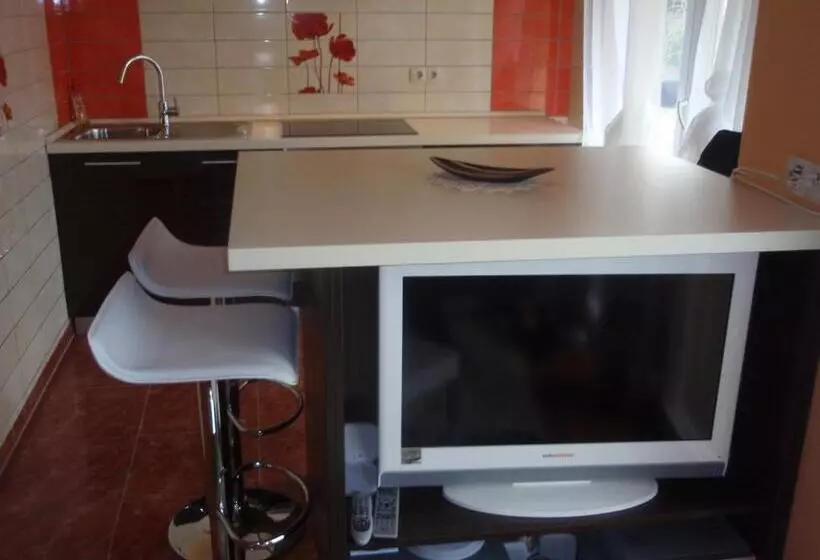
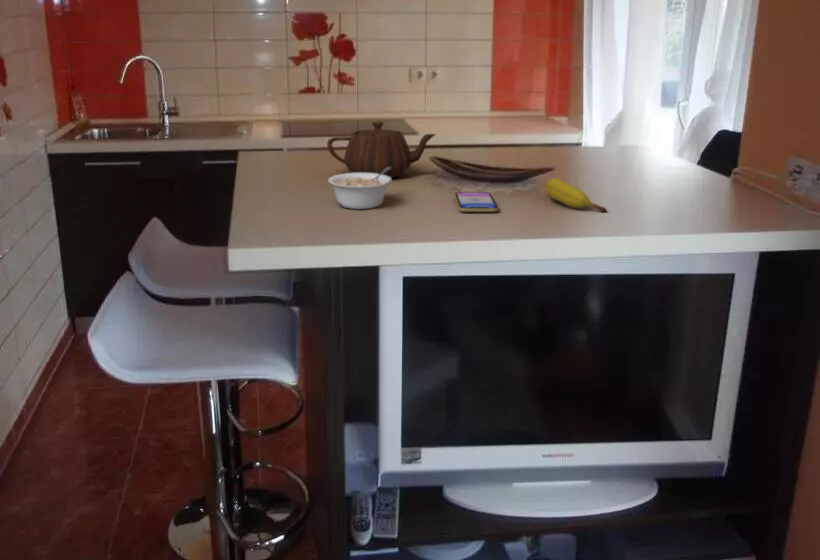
+ smartphone (475, 201)
+ legume (360, 188)
+ teapot (381, 148)
+ fruit (566, 190)
